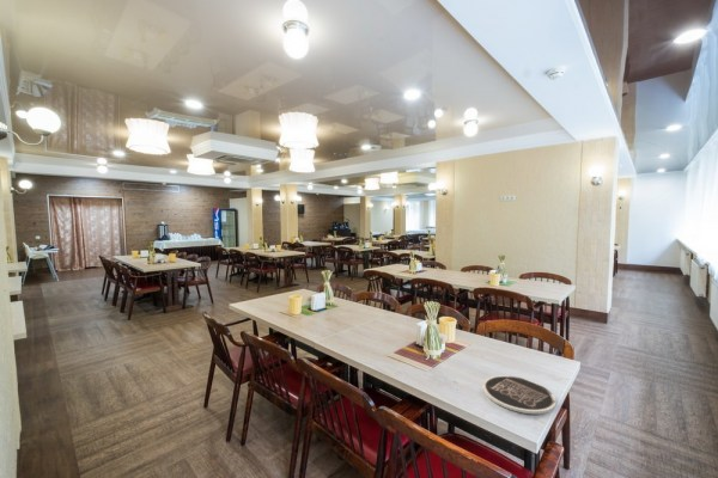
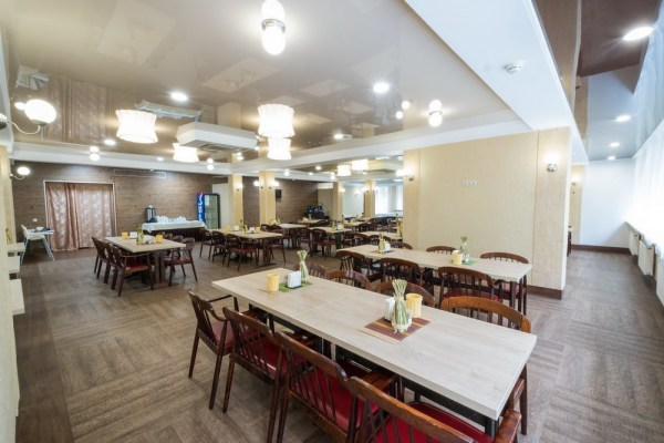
- plate (517, 392)
